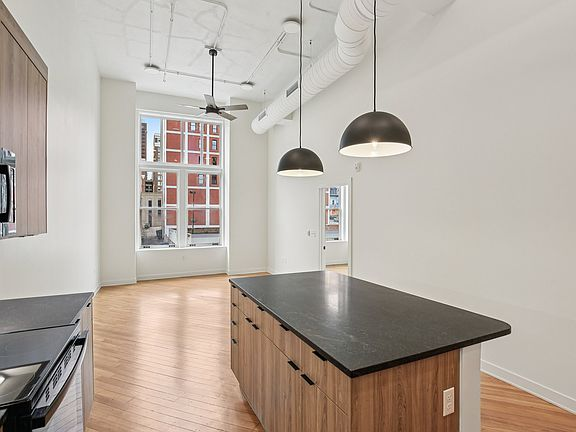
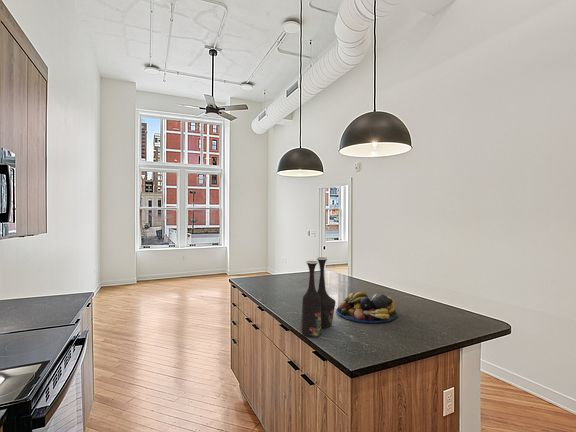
+ vase (317, 294)
+ fruit bowl (365, 302)
